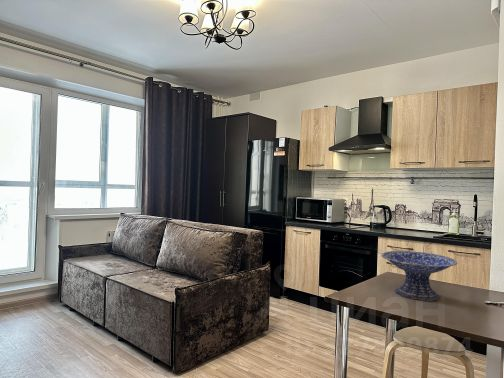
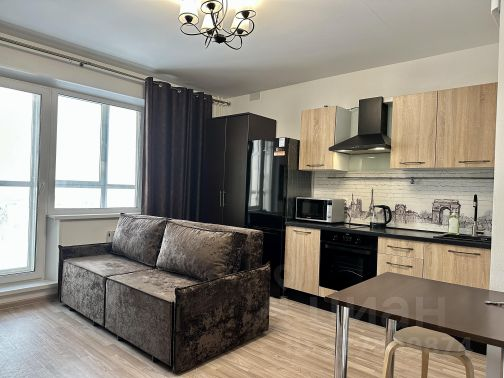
- decorative bowl (417, 275)
